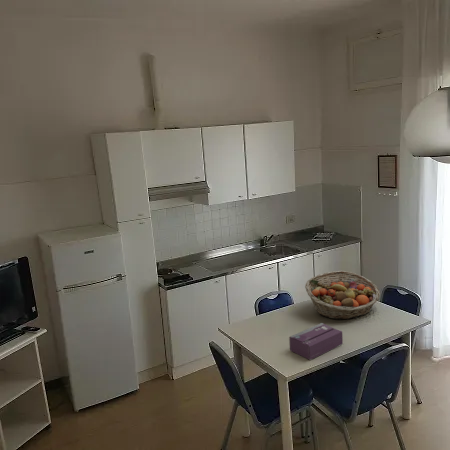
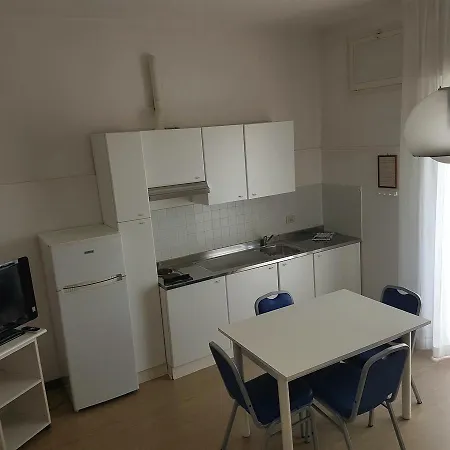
- fruit basket (342, 294)
- tissue box (316, 340)
